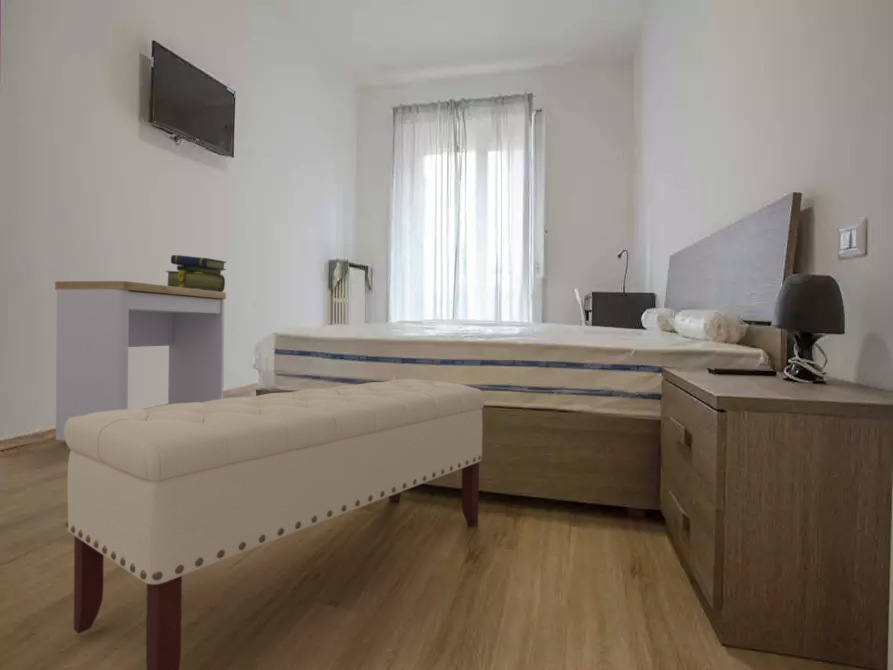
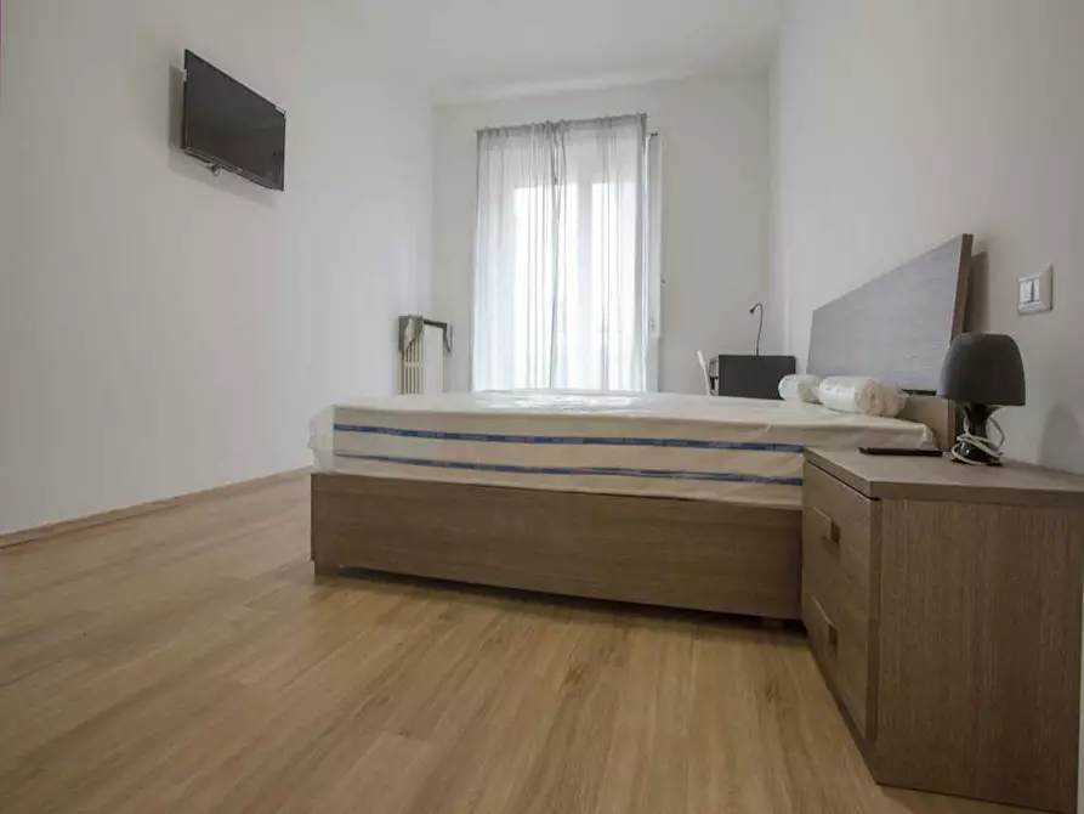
- bench (321, 481)
- desk (149, 345)
- stack of books (198, 273)
